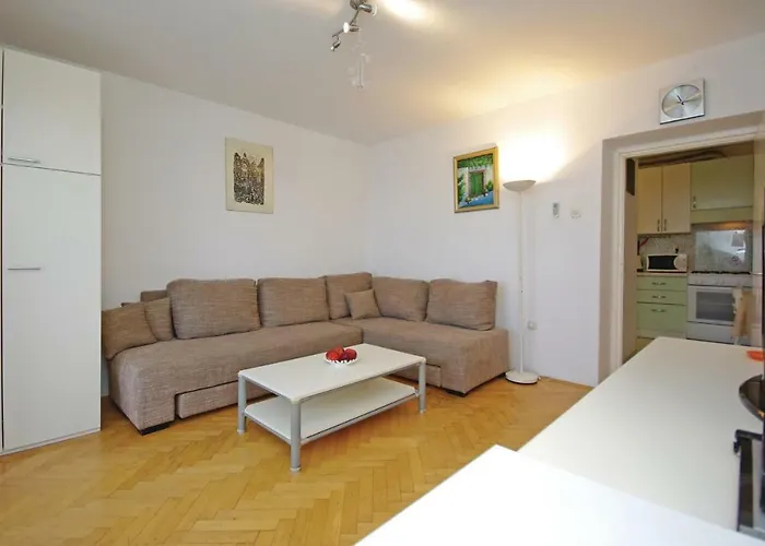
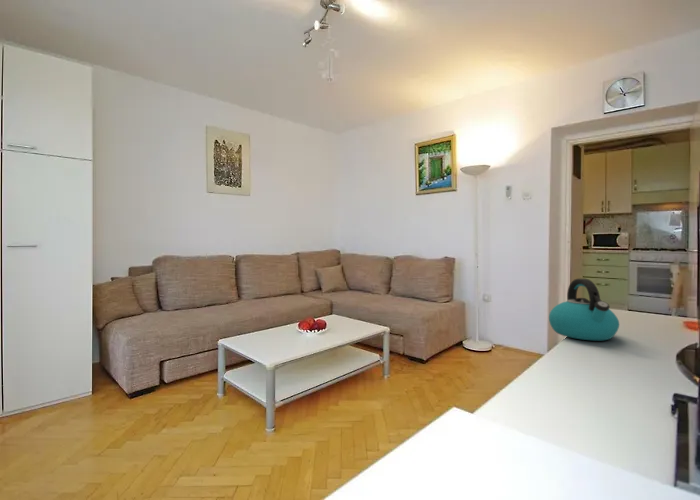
+ kettle (584, 307)
